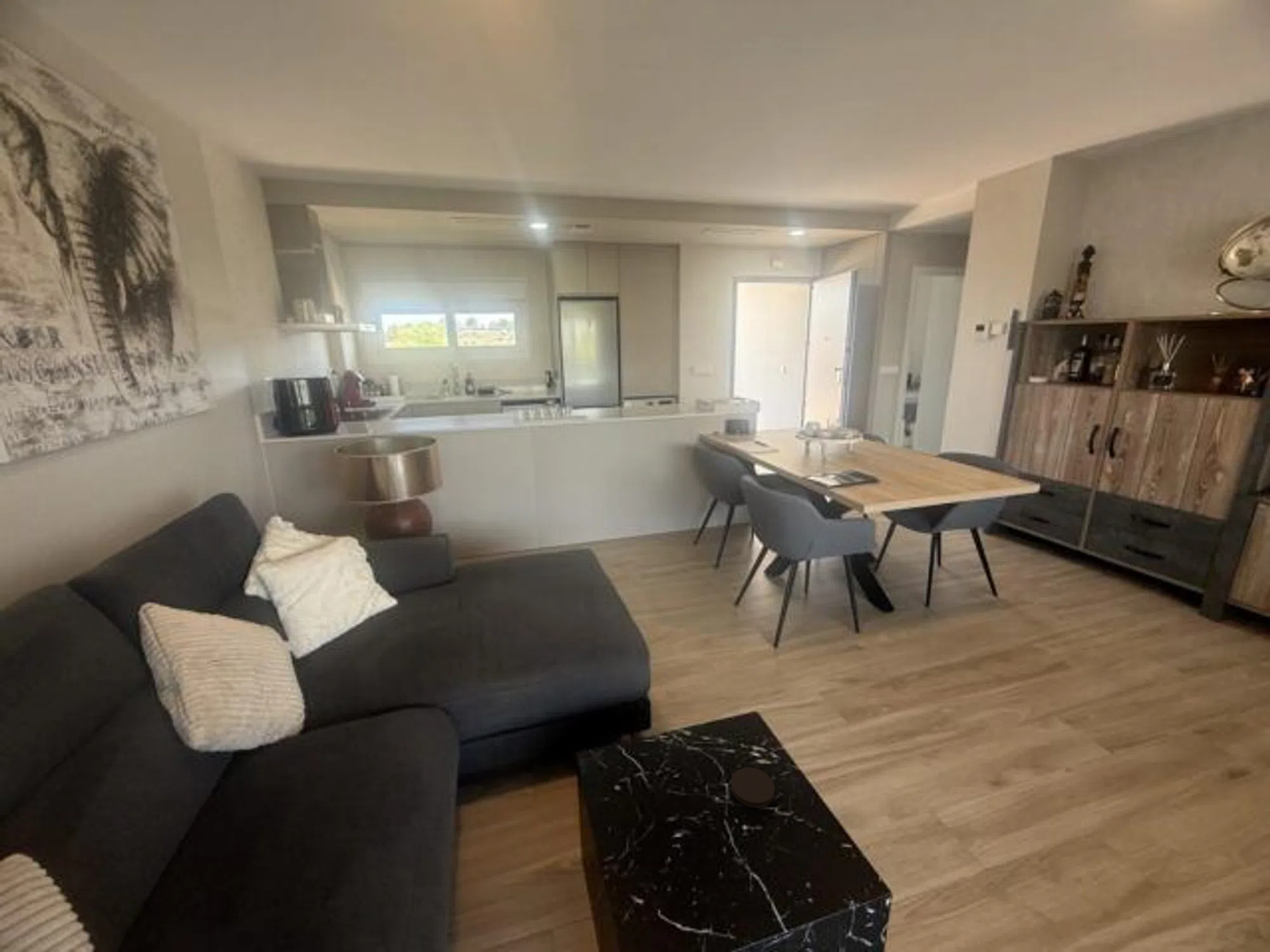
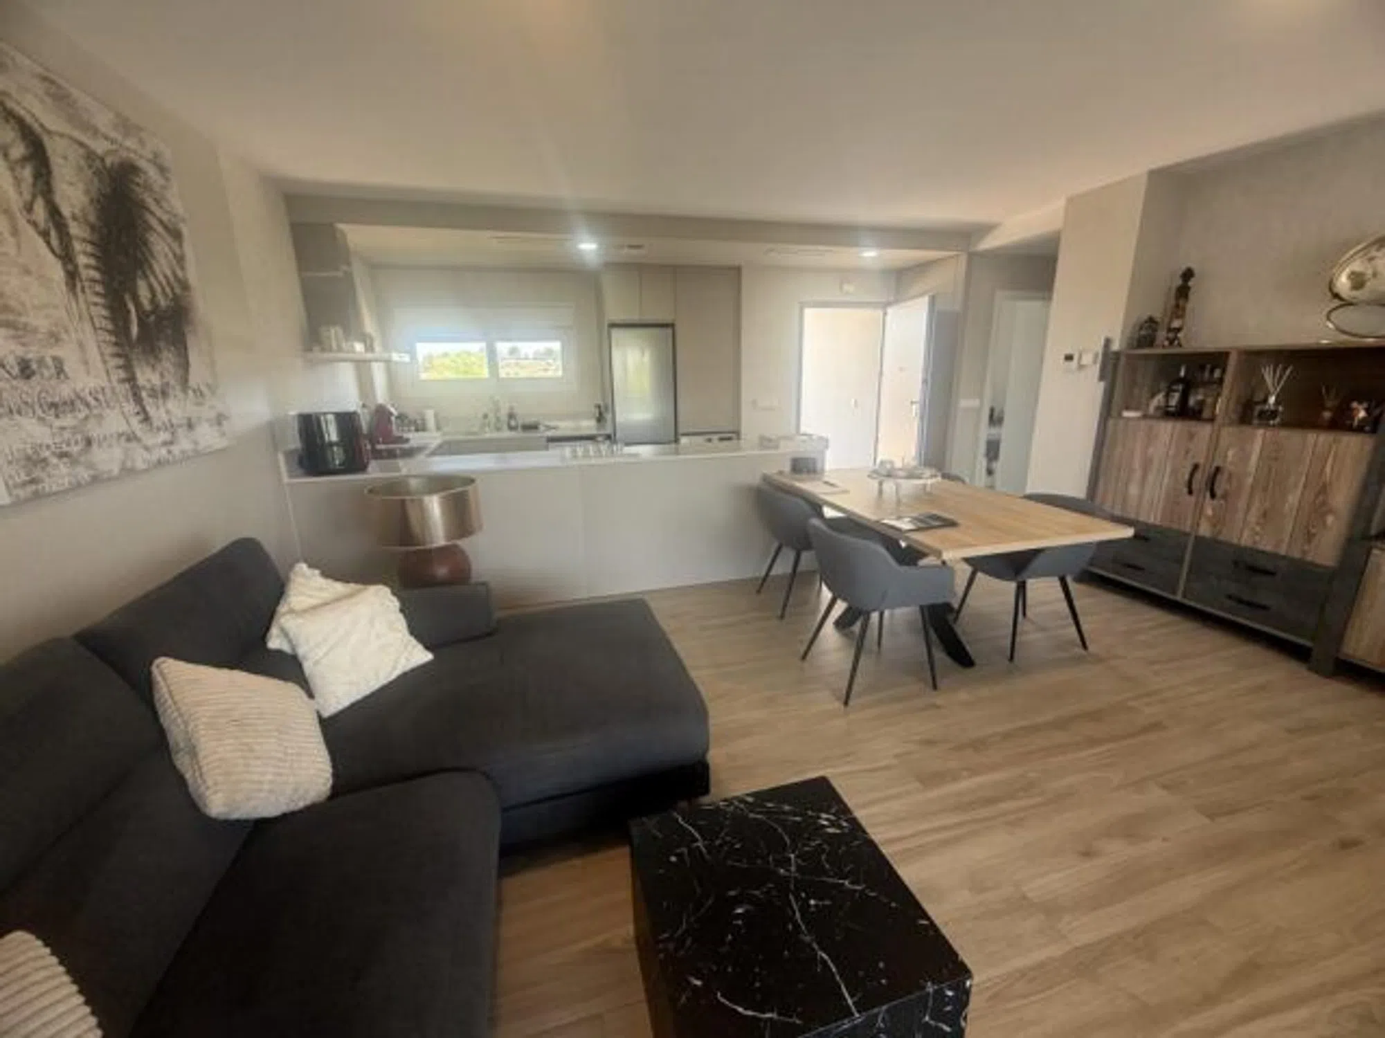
- coaster (752, 786)
